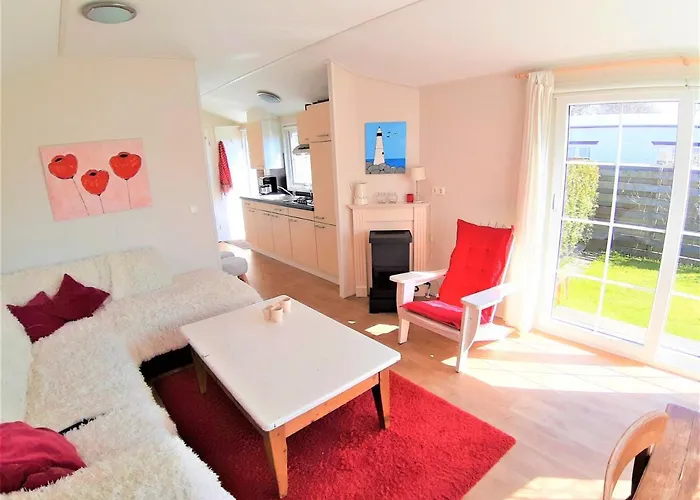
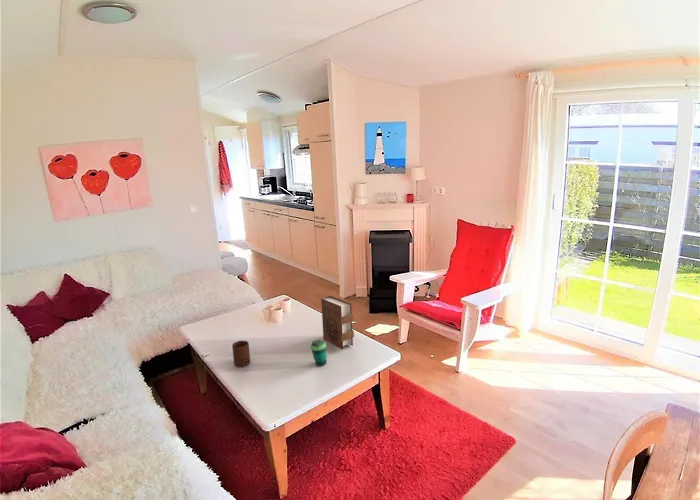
+ cup (240, 352)
+ cup (318, 353)
+ book (336, 321)
